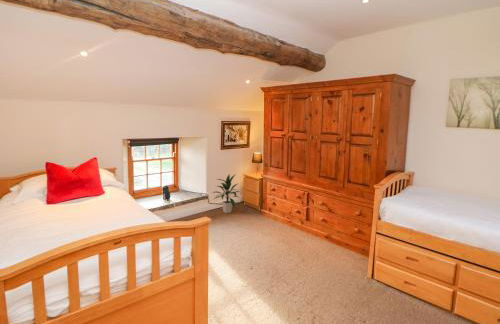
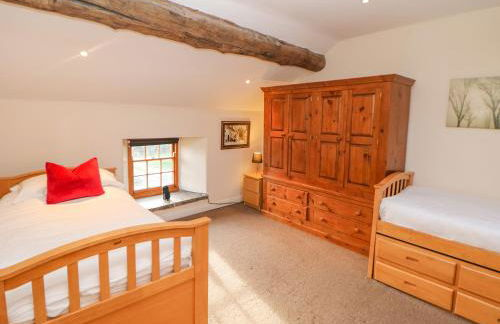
- indoor plant (227, 193)
